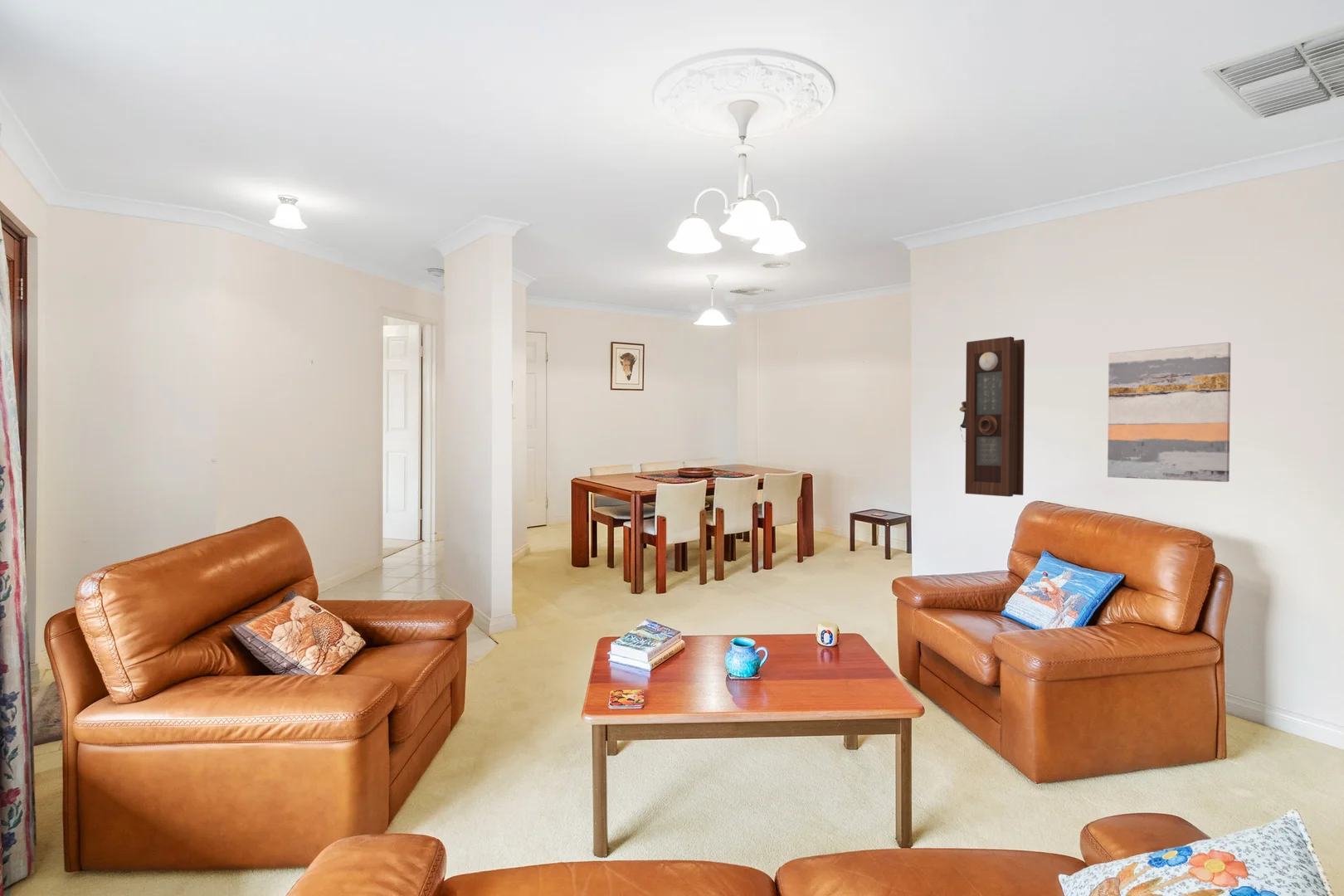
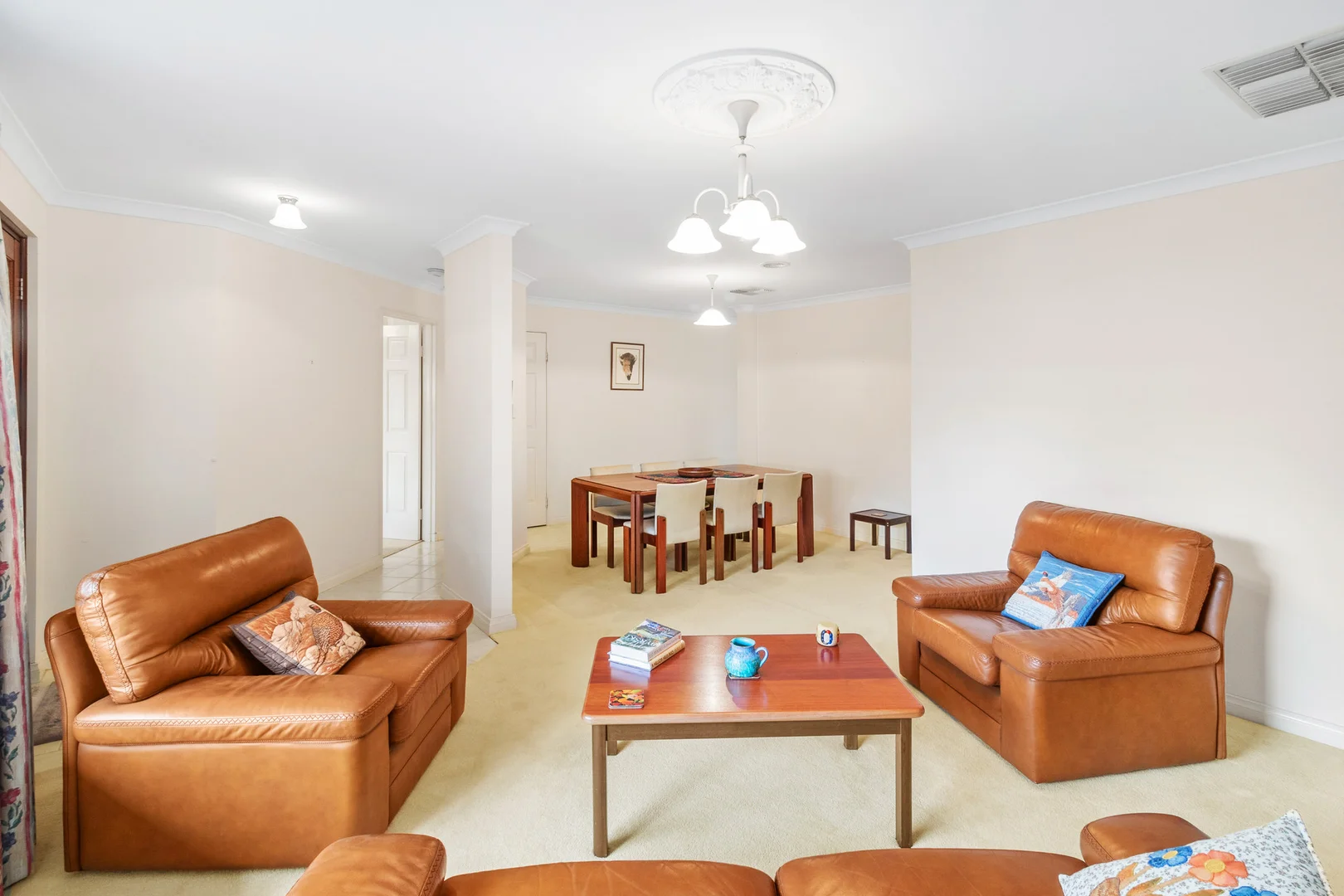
- pendulum clock (986, 417)
- wall art (1165, 413)
